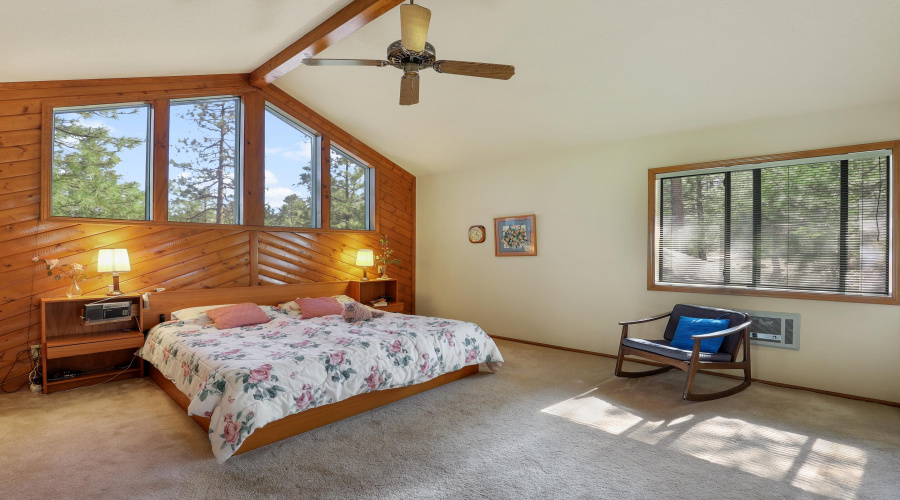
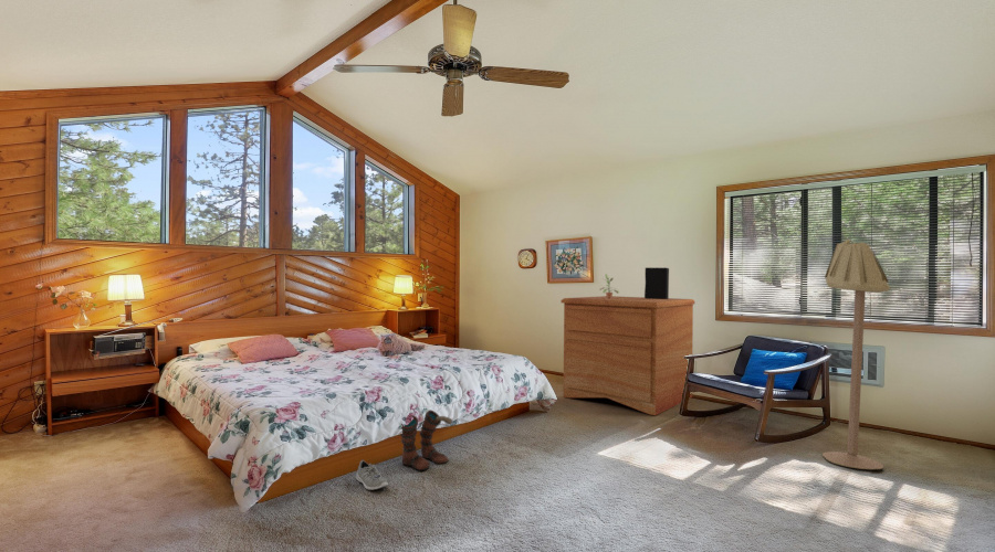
+ filing cabinet (627, 348)
+ floor lamp (856, 349)
+ boots (428, 436)
+ potted plant (608, 286)
+ sneaker (370, 475)
+ binder (657, 283)
